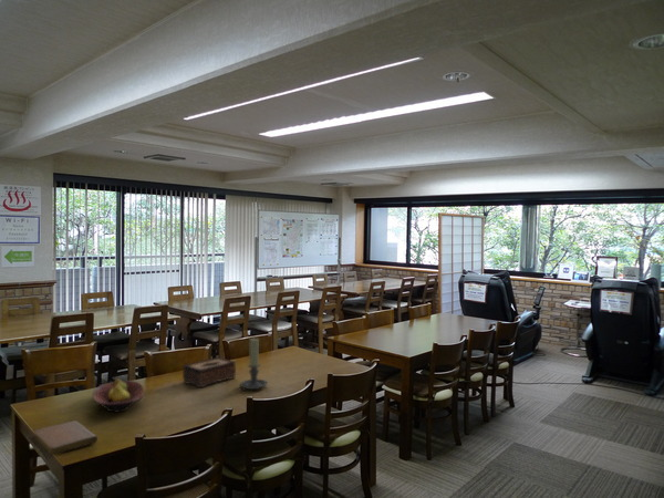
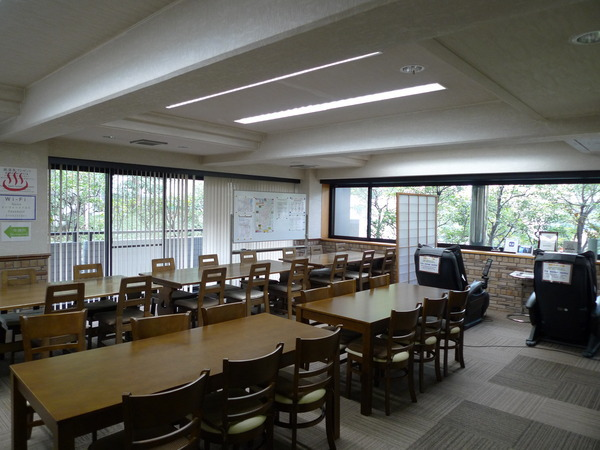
- tissue box (209, 371)
- candle holder (251, 363)
- fruit bowl (118, 392)
- notebook (64, 436)
